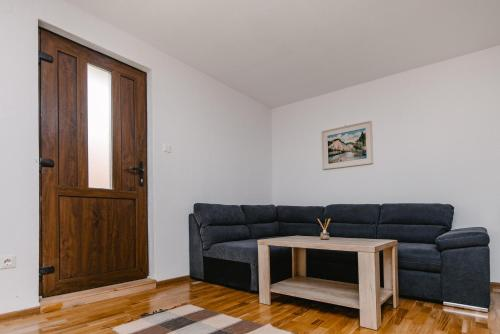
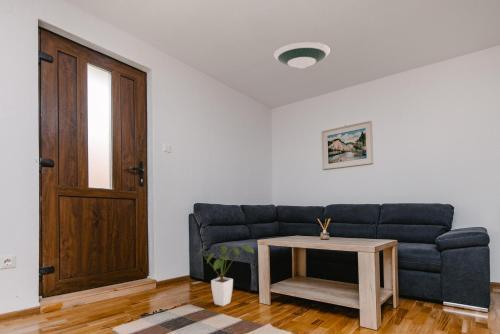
+ house plant (224, 274)
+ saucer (301, 60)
